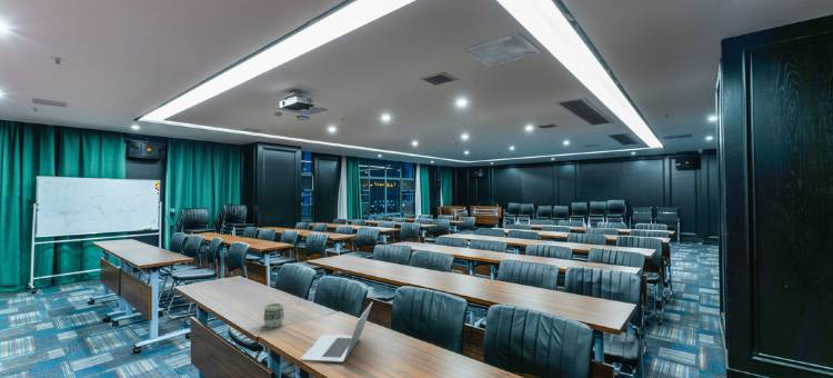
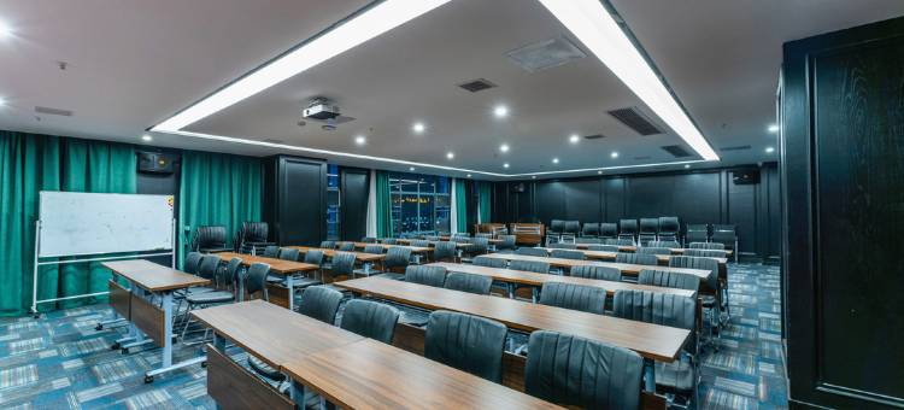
- laptop (337, 335)
- cup (273, 315)
